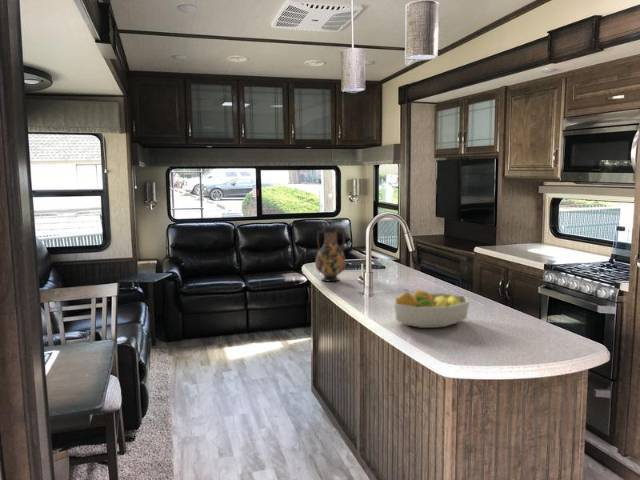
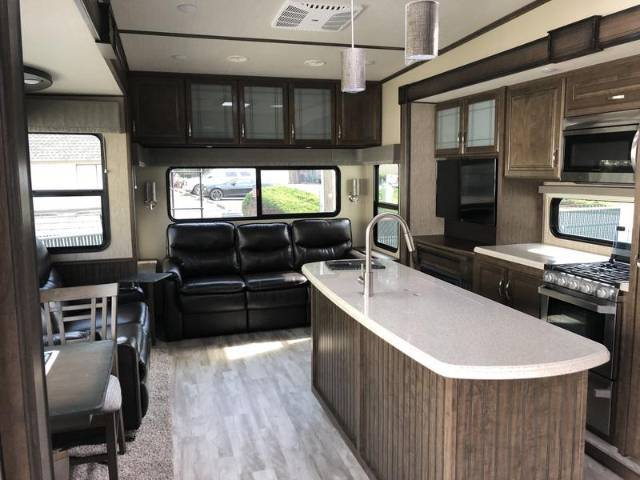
- vase (330, 254)
- fruit bowl (430, 305)
